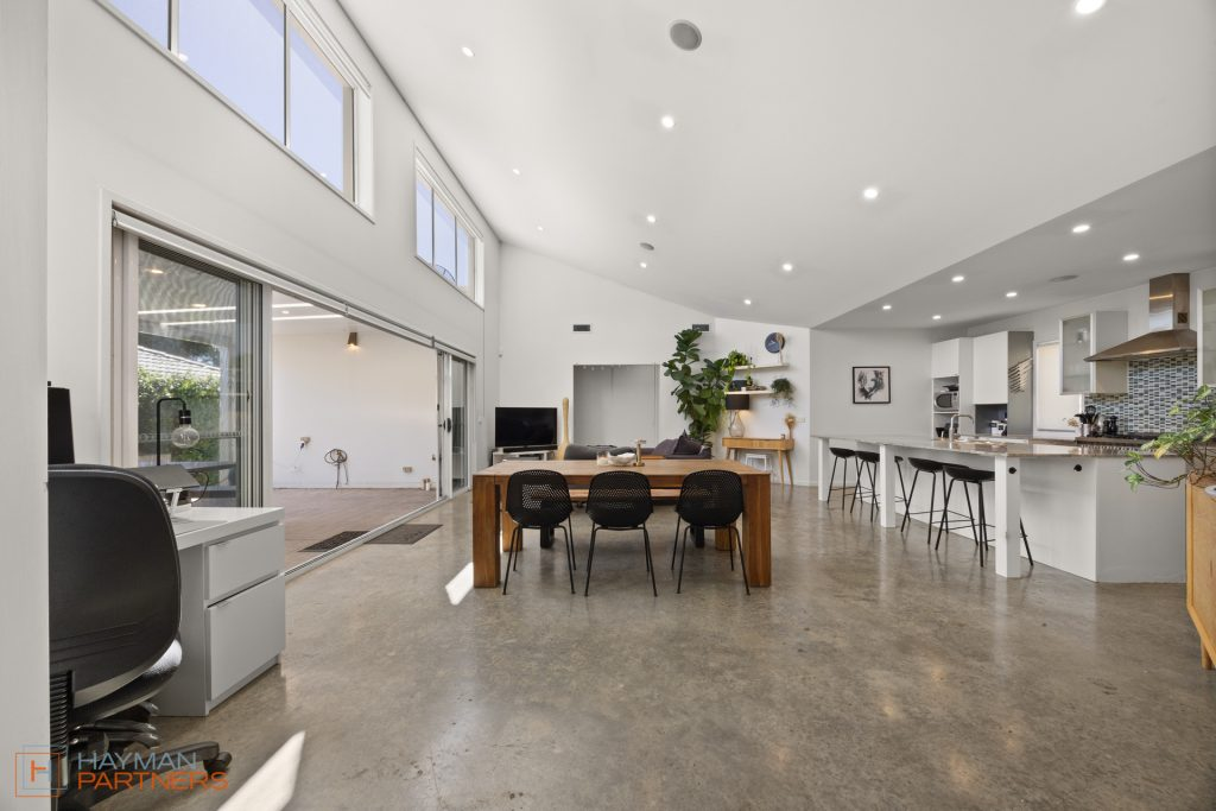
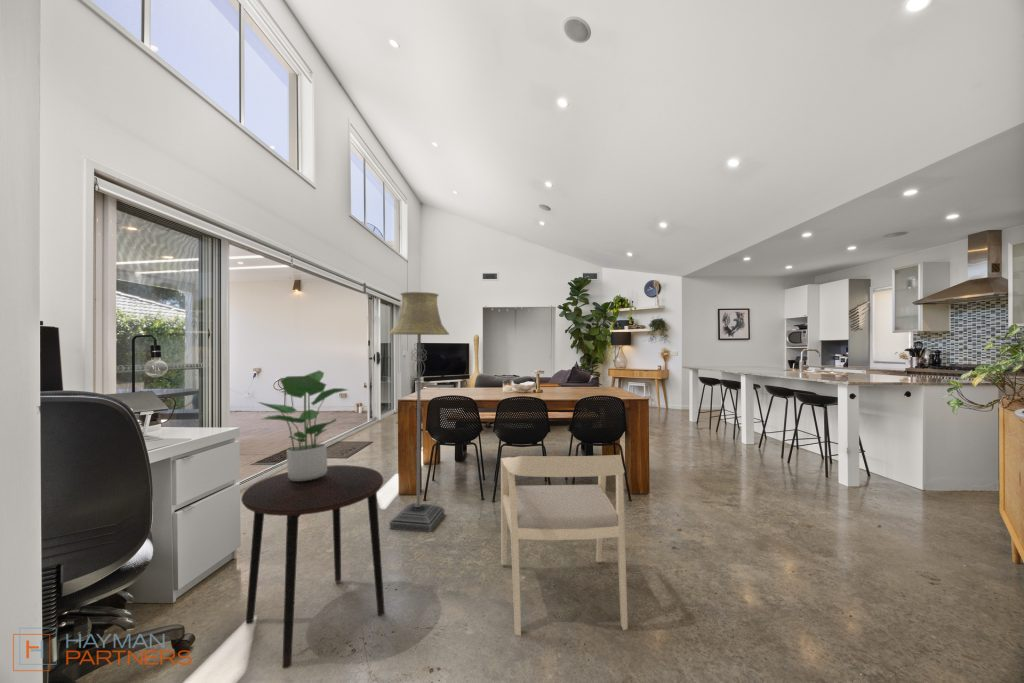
+ floor lamp (419, 407)
+ side table (334, 550)
+ armchair (561, 516)
+ potted plant (304, 425)
